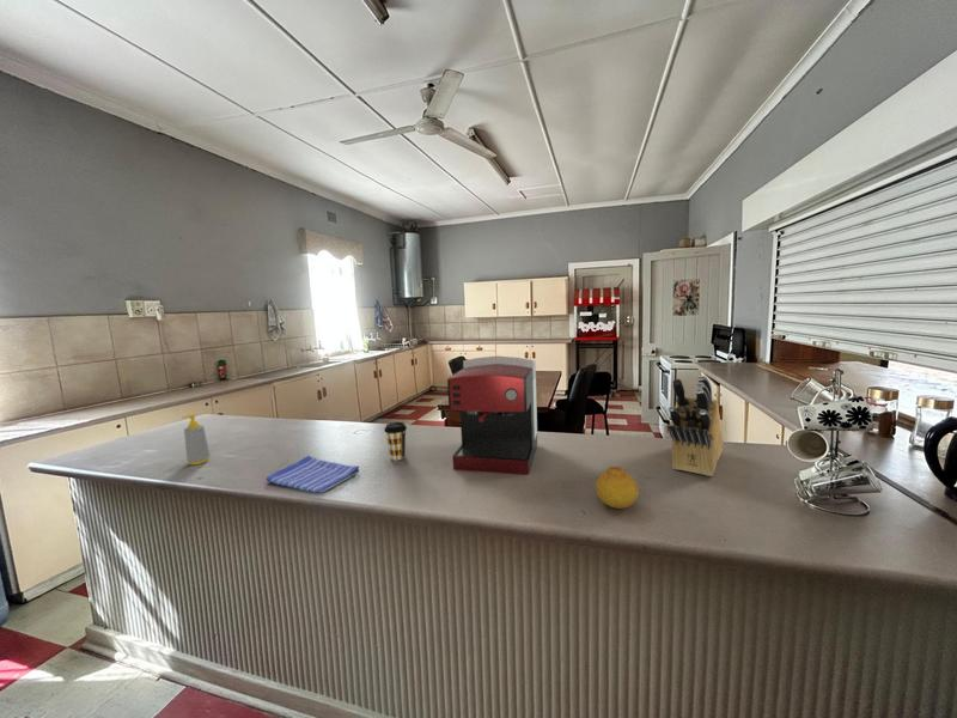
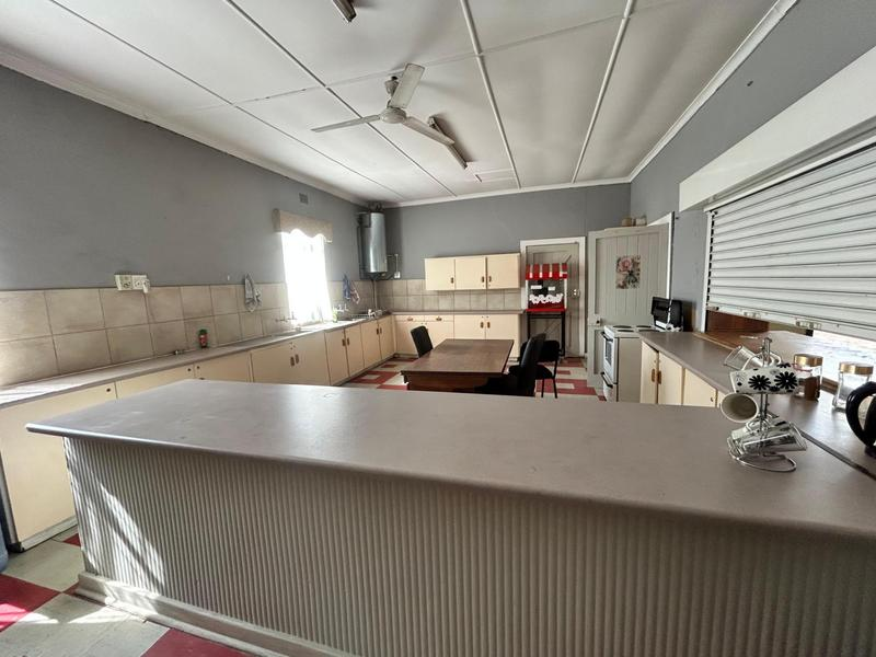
- soap bottle (195, 438)
- coffee cup (396, 440)
- dish towel (313, 473)
- knife block (696, 416)
- coffee maker (493, 410)
- fruit (616, 486)
